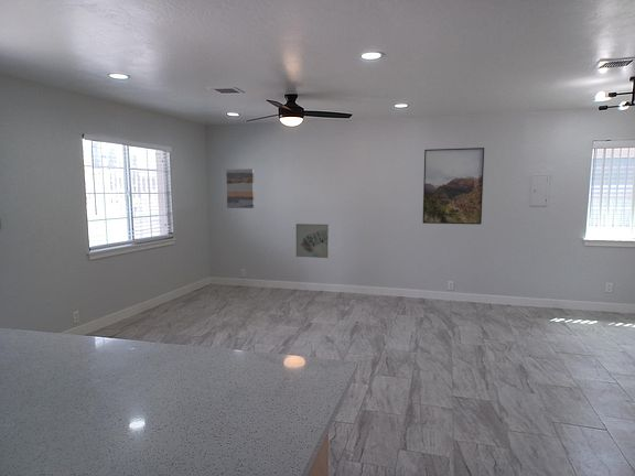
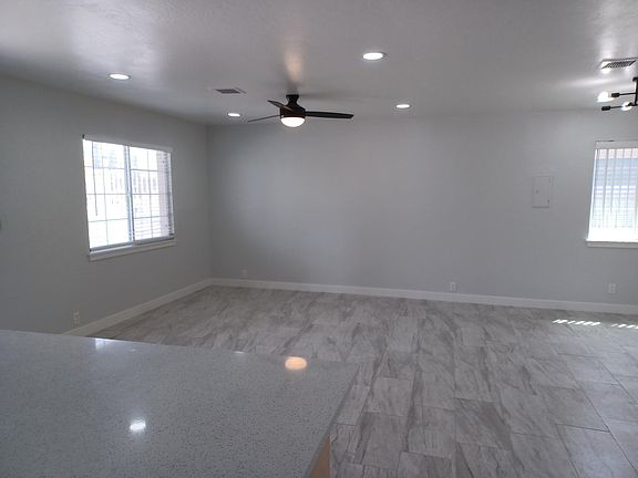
- wall art (239, 188)
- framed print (452, 186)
- wall art (312, 240)
